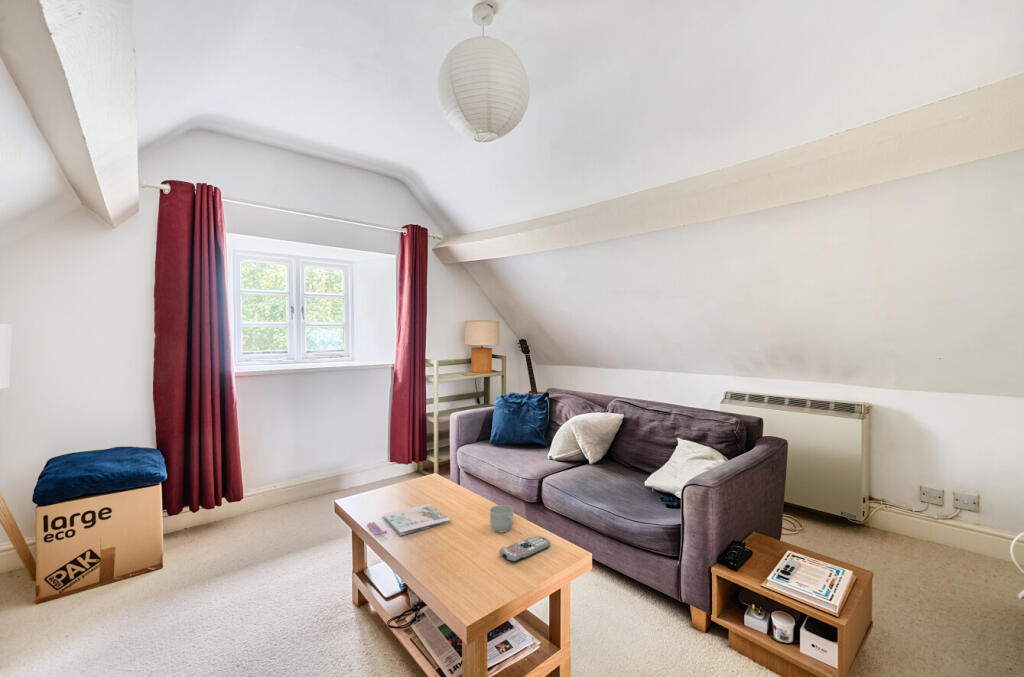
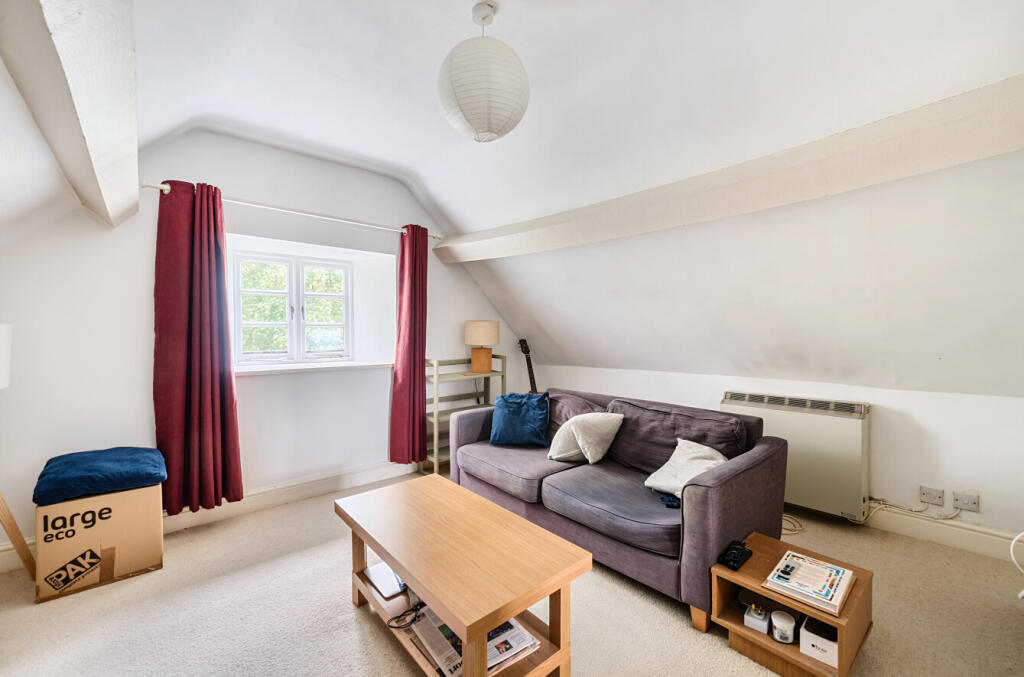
- magazine (406, 520)
- mug (503, 520)
- remote control (526, 548)
